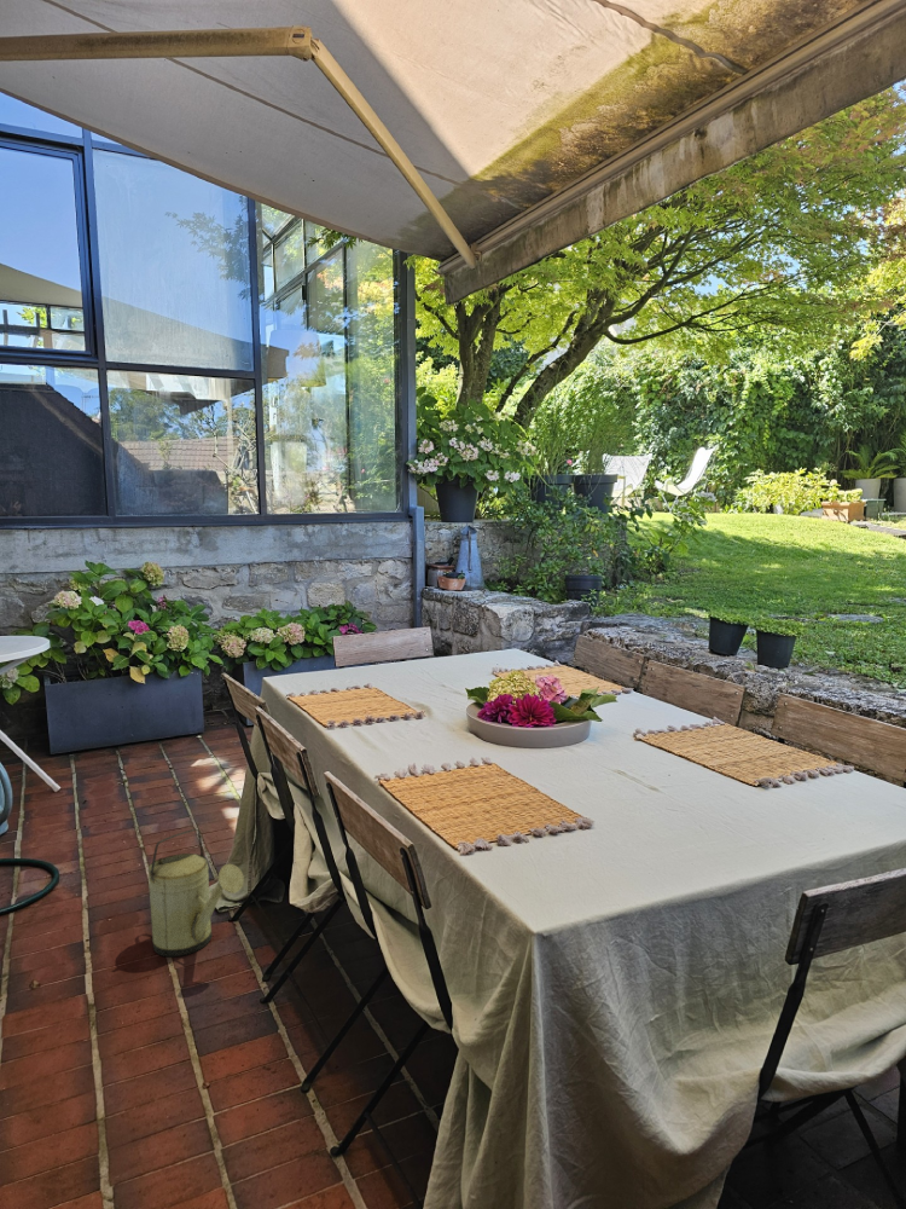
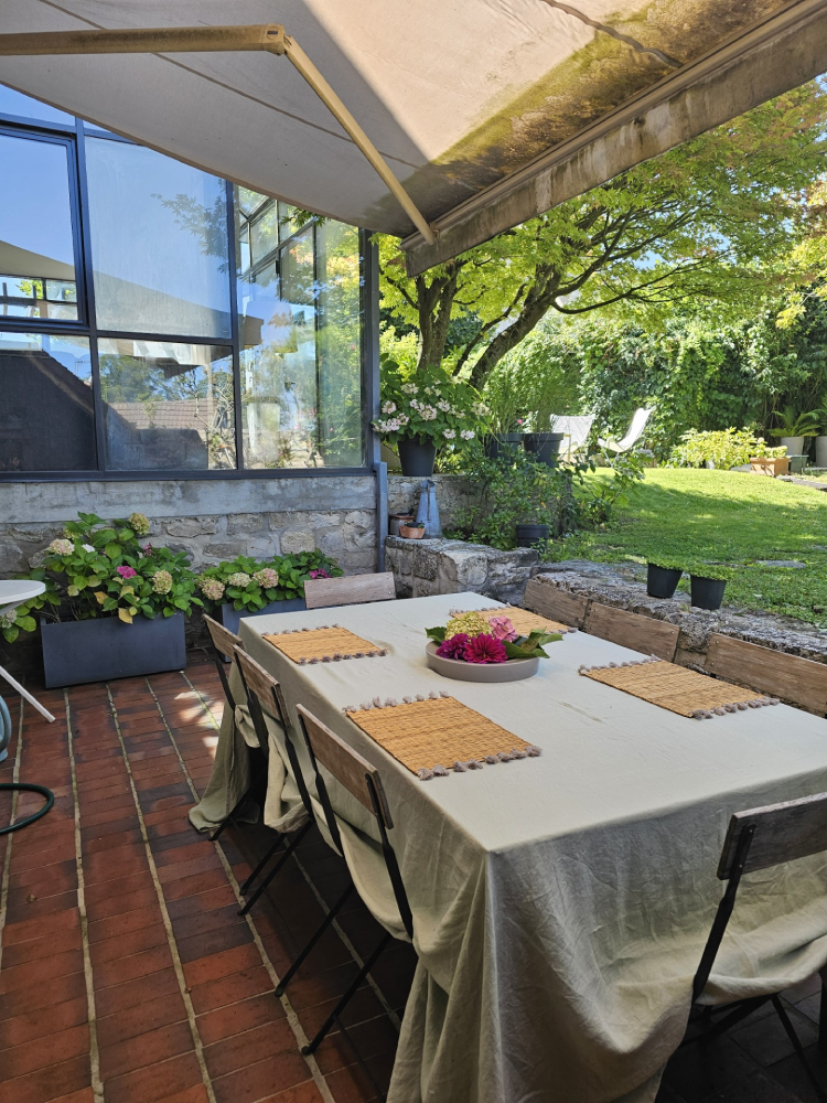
- watering can (193, 896)
